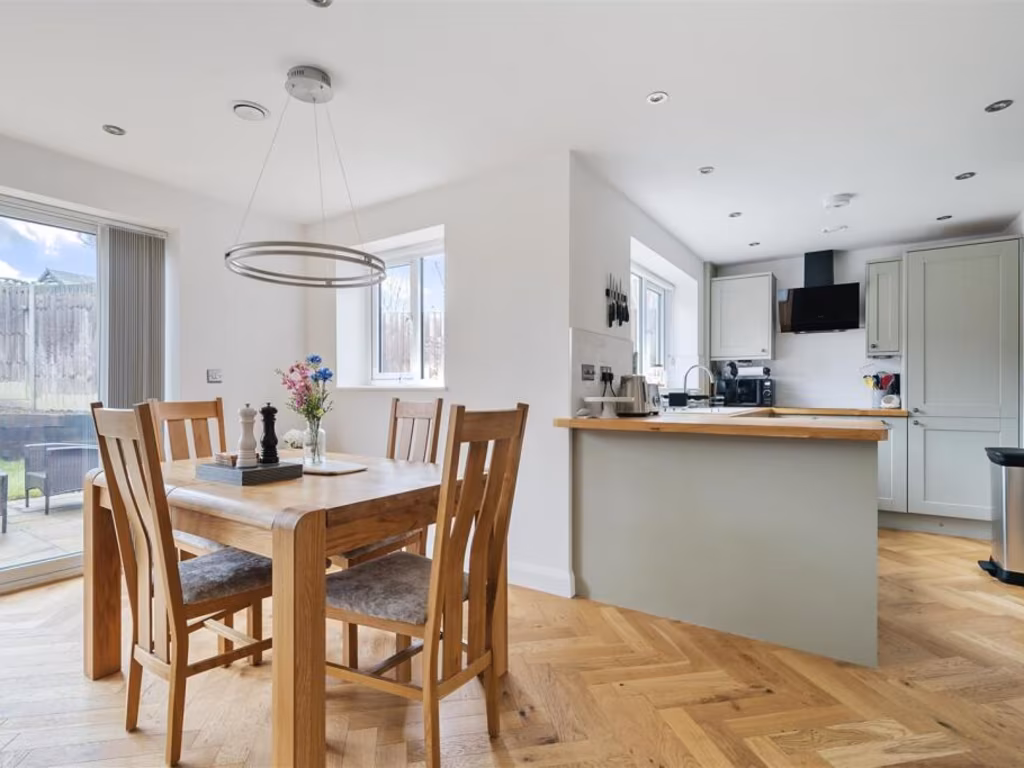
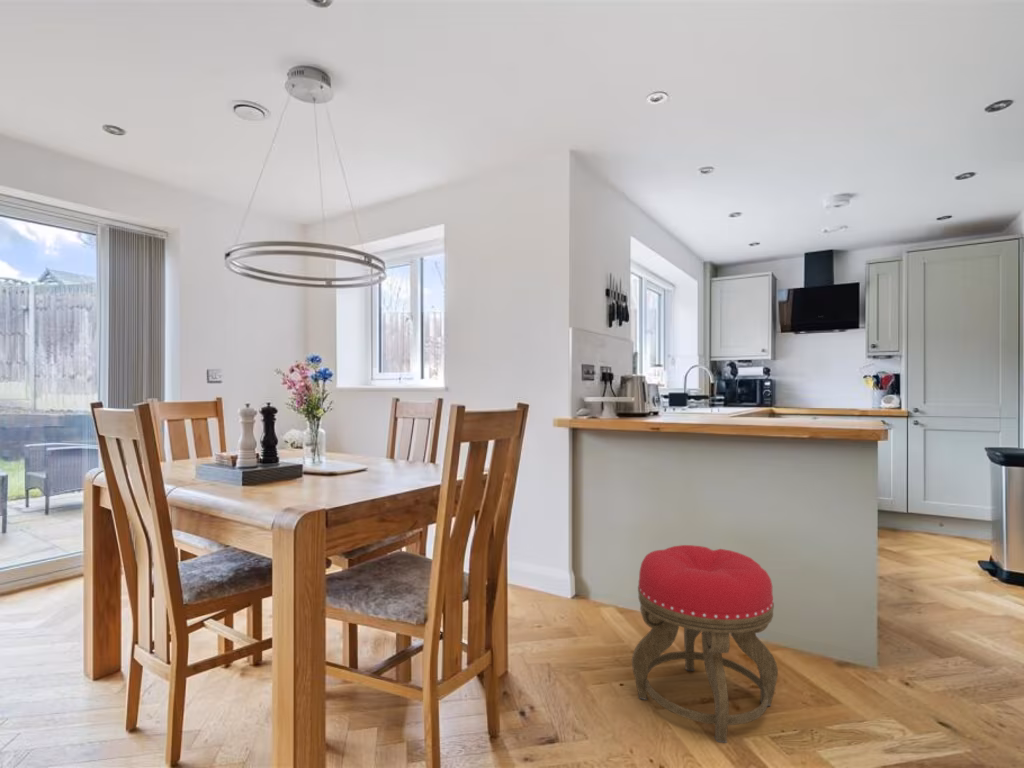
+ stool (703, 629)
